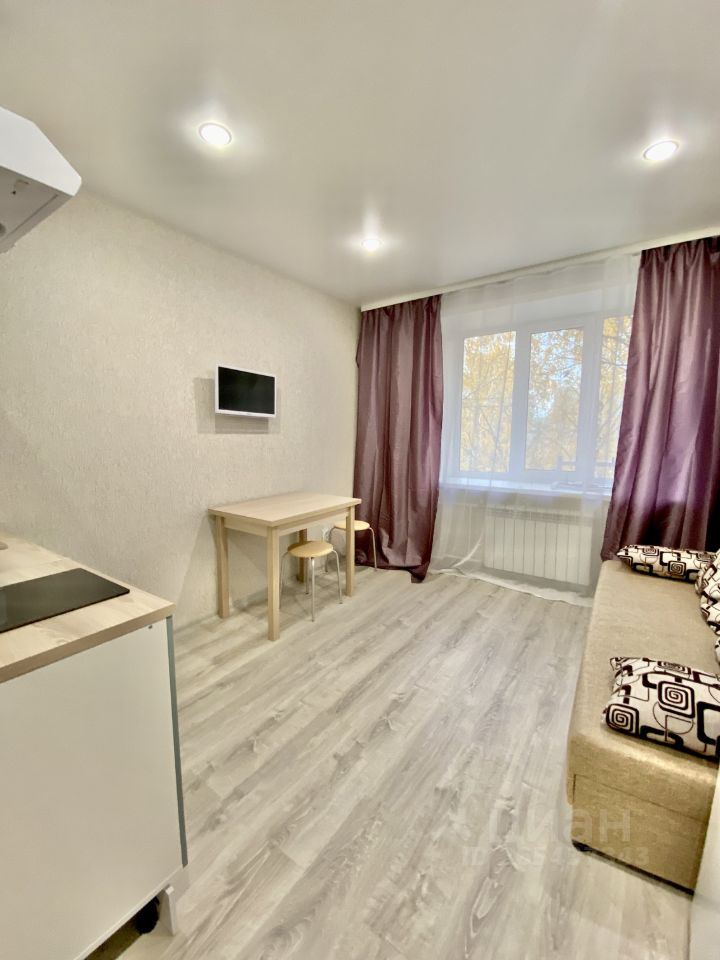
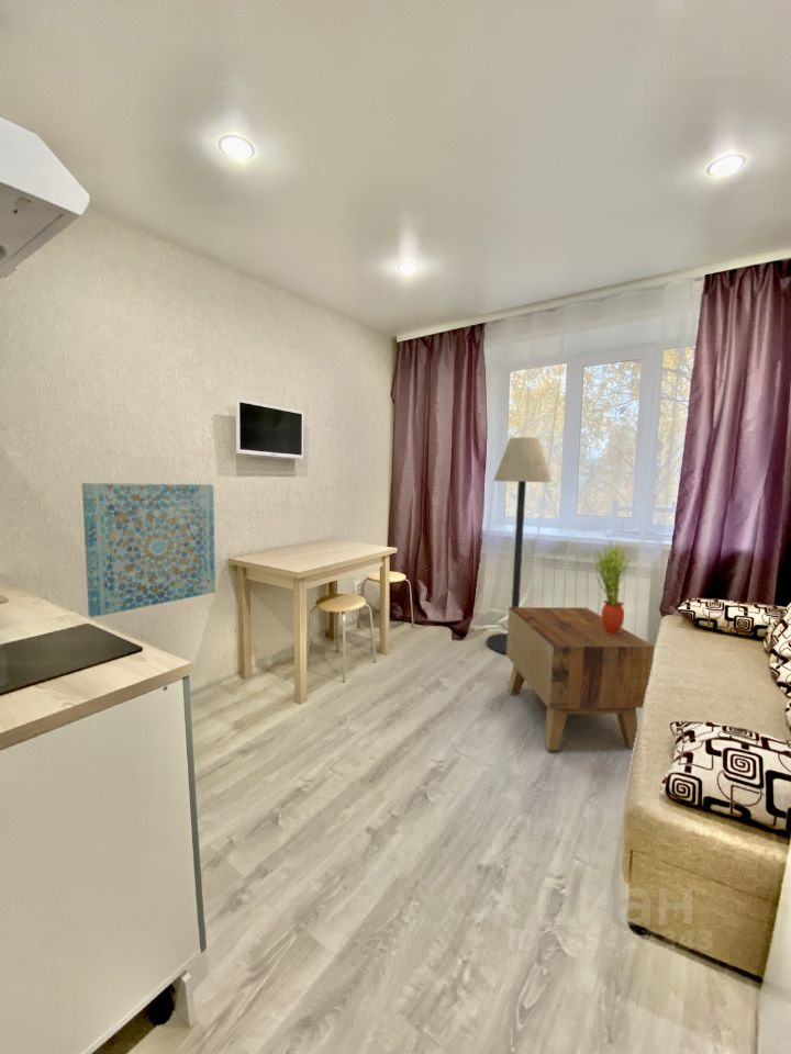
+ floor lamp (519, 545)
+ side table (571, 670)
+ potted plant (608, 586)
+ wall art (156, 543)
